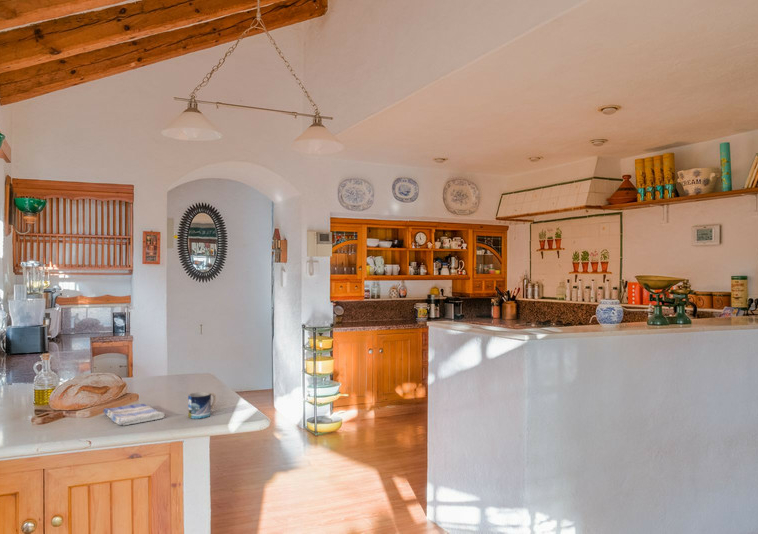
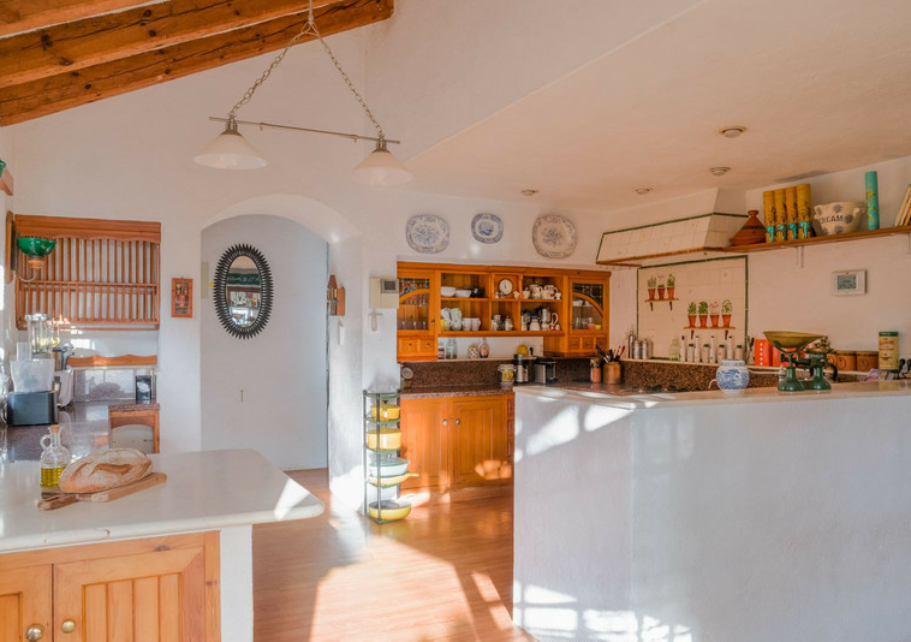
- mug (203, 404)
- dish towel (133, 412)
